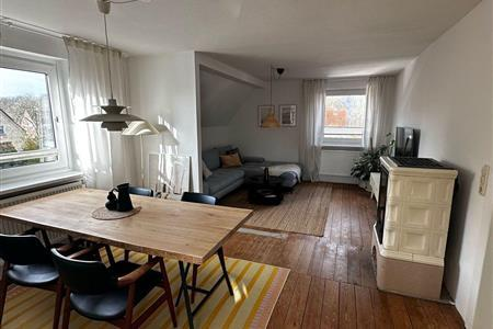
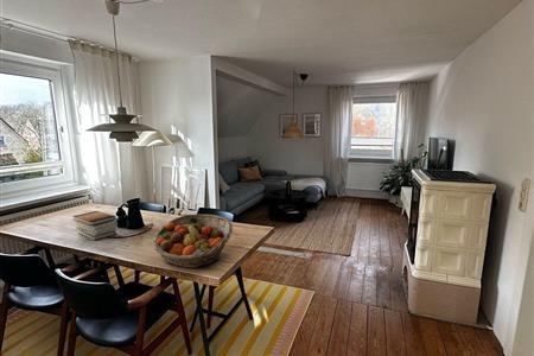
+ book stack (95, 224)
+ fruit basket (192, 239)
